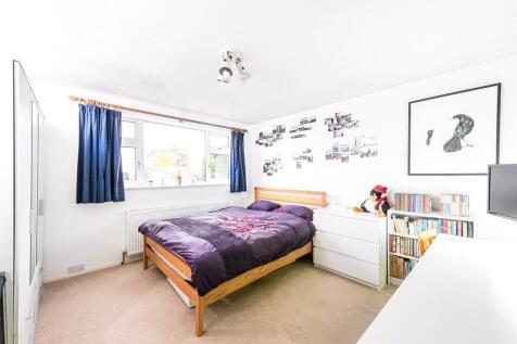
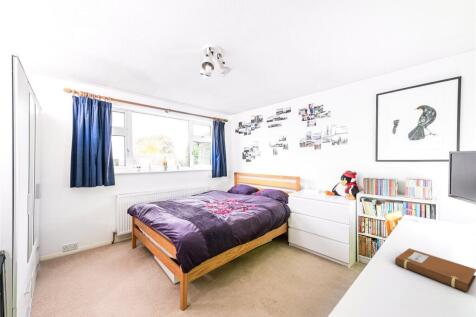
+ notebook (431, 266)
